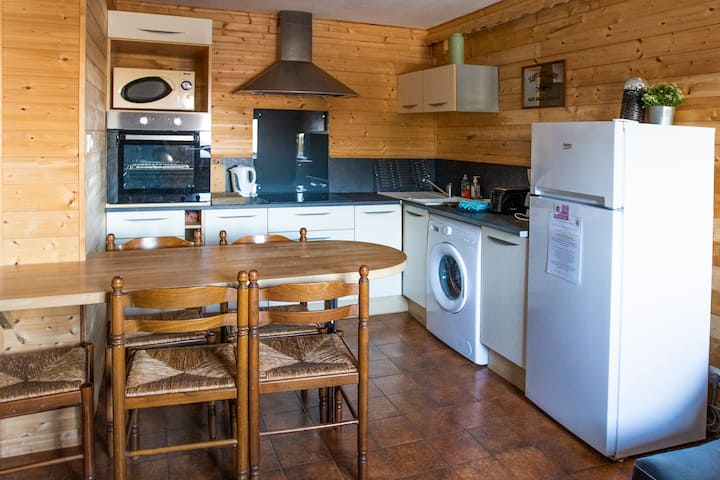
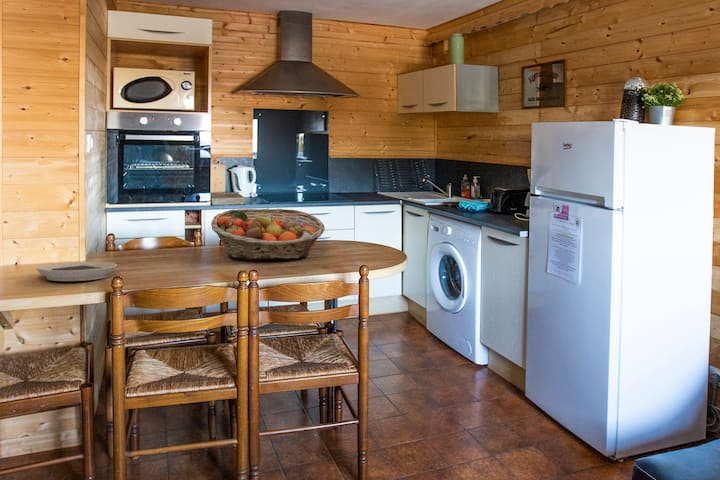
+ fruit basket (268, 232)
+ plate (77, 271)
